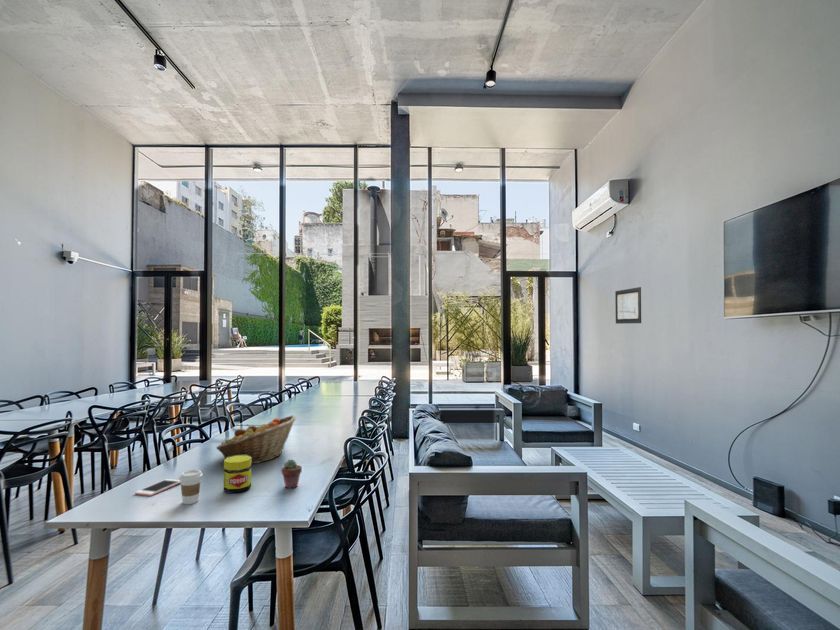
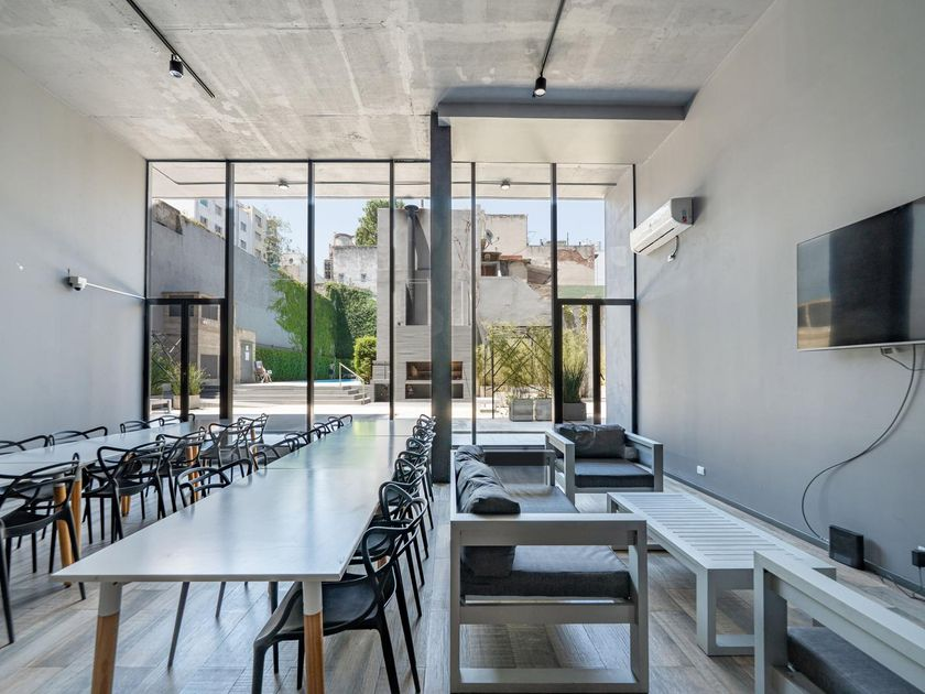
- jar (237, 474)
- cell phone (159, 487)
- coffee cup (190, 487)
- fruit basket (258, 437)
- wall art (627, 306)
- potted succulent (291, 472)
